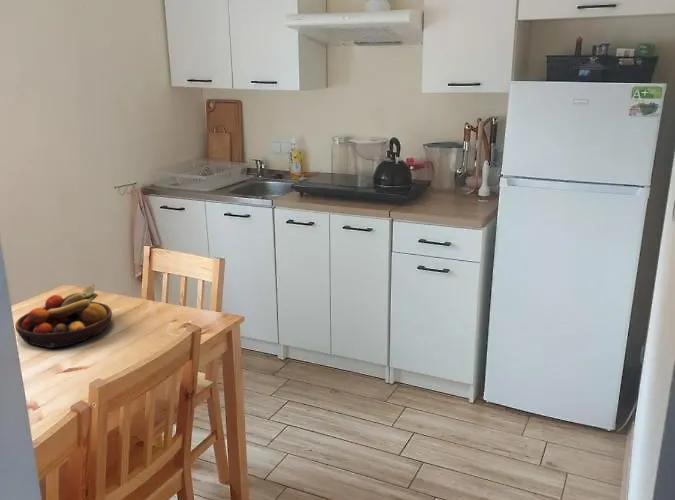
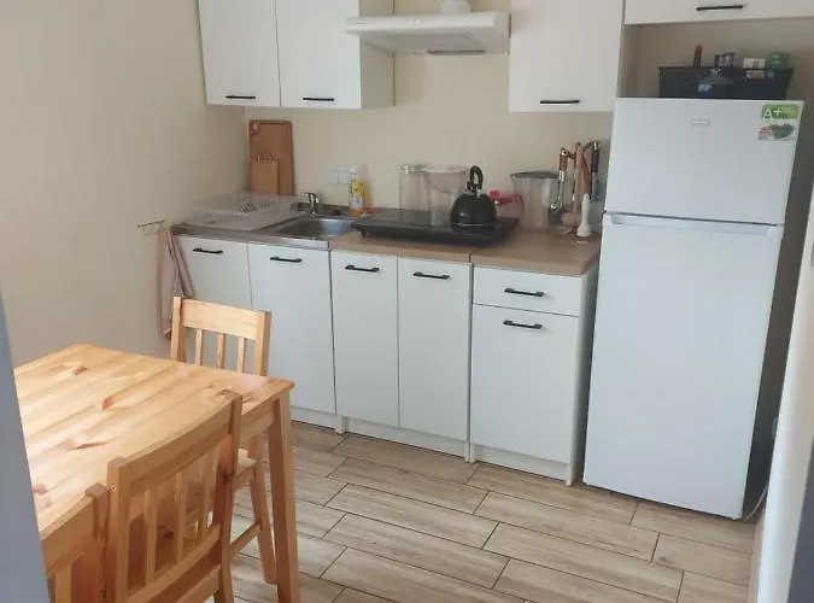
- fruit bowl (64, 312)
